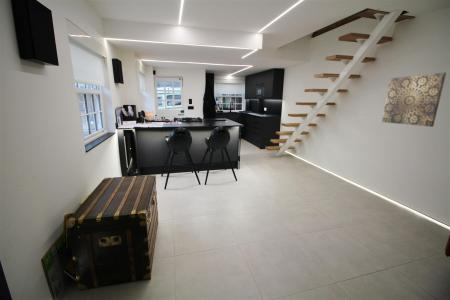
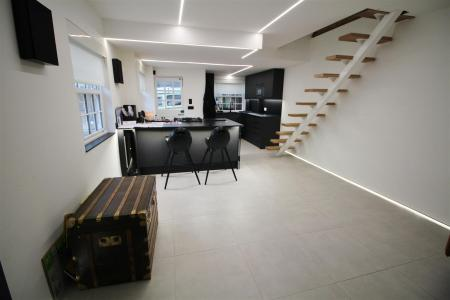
- wall art (409, 100)
